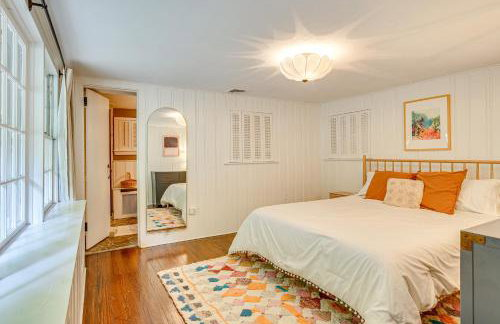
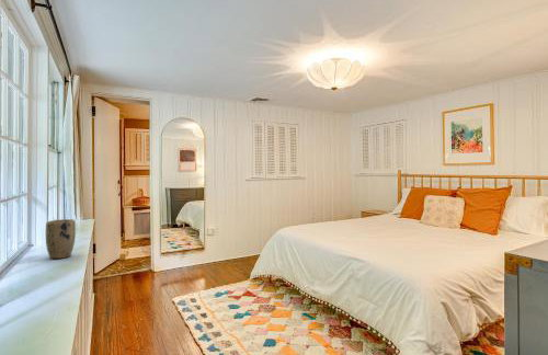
+ plant pot (60, 238)
